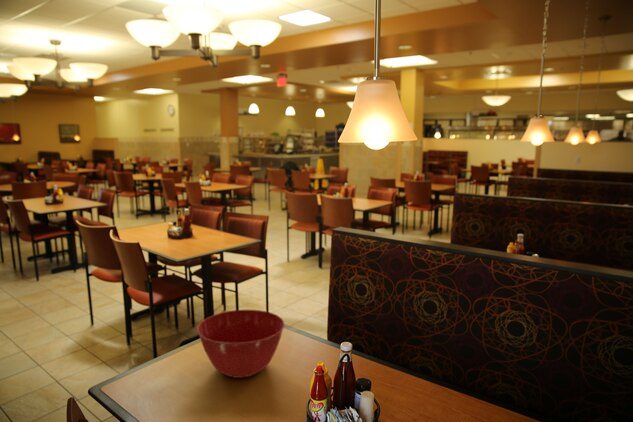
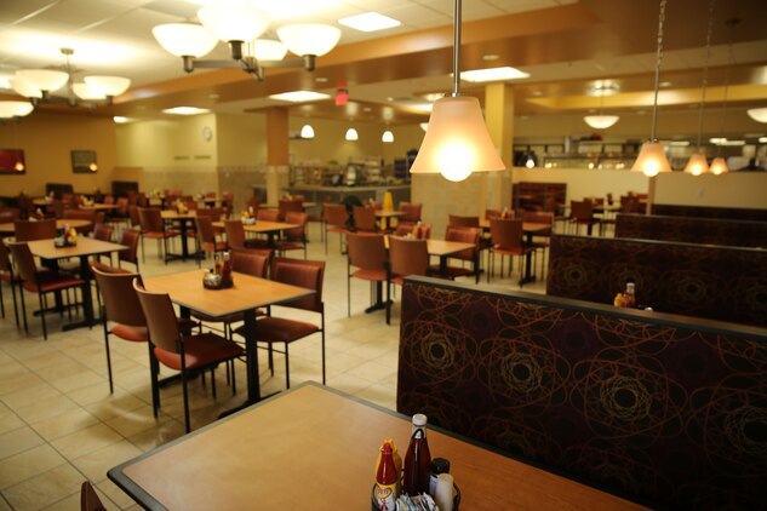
- mixing bowl (242, 345)
